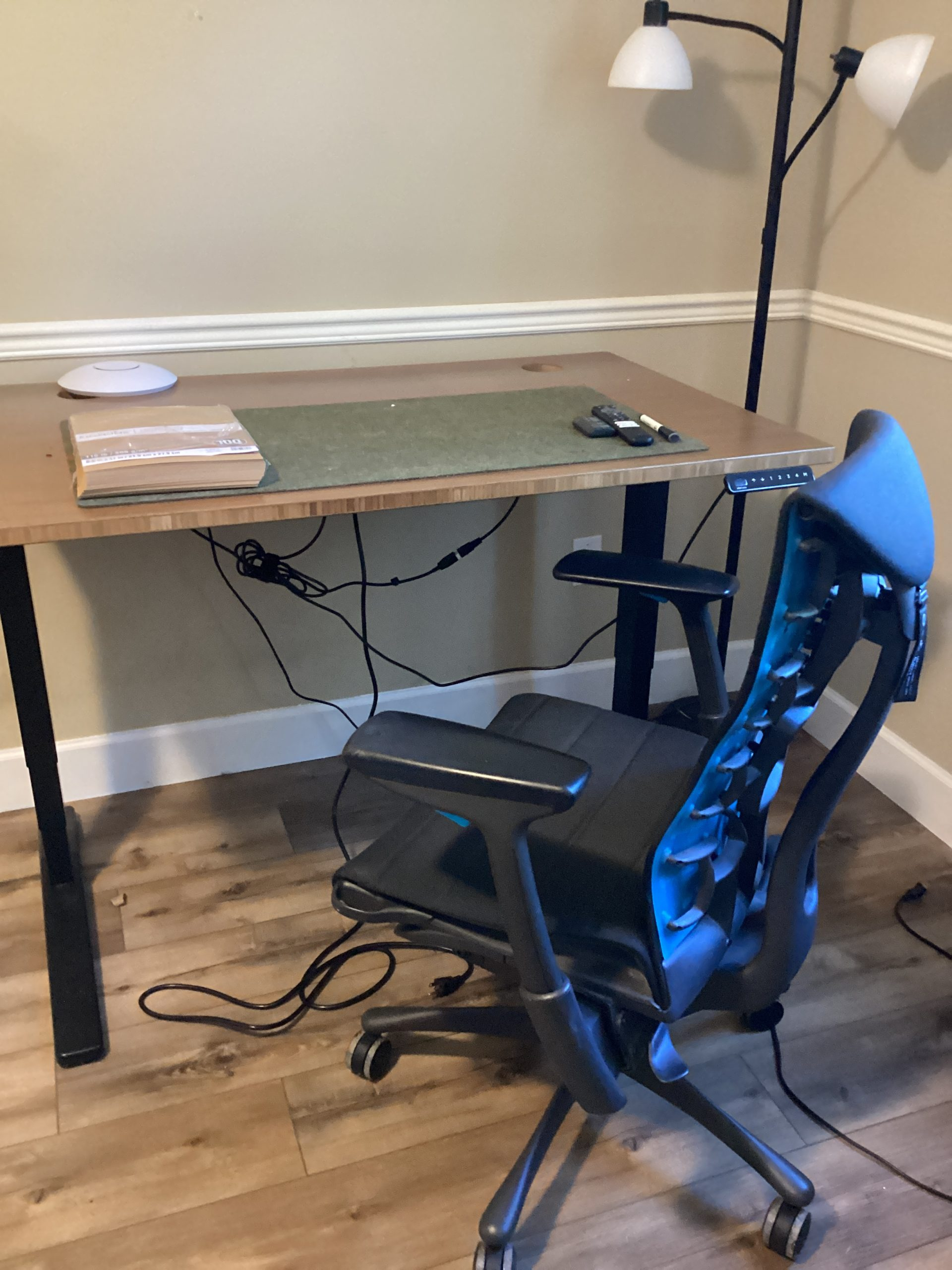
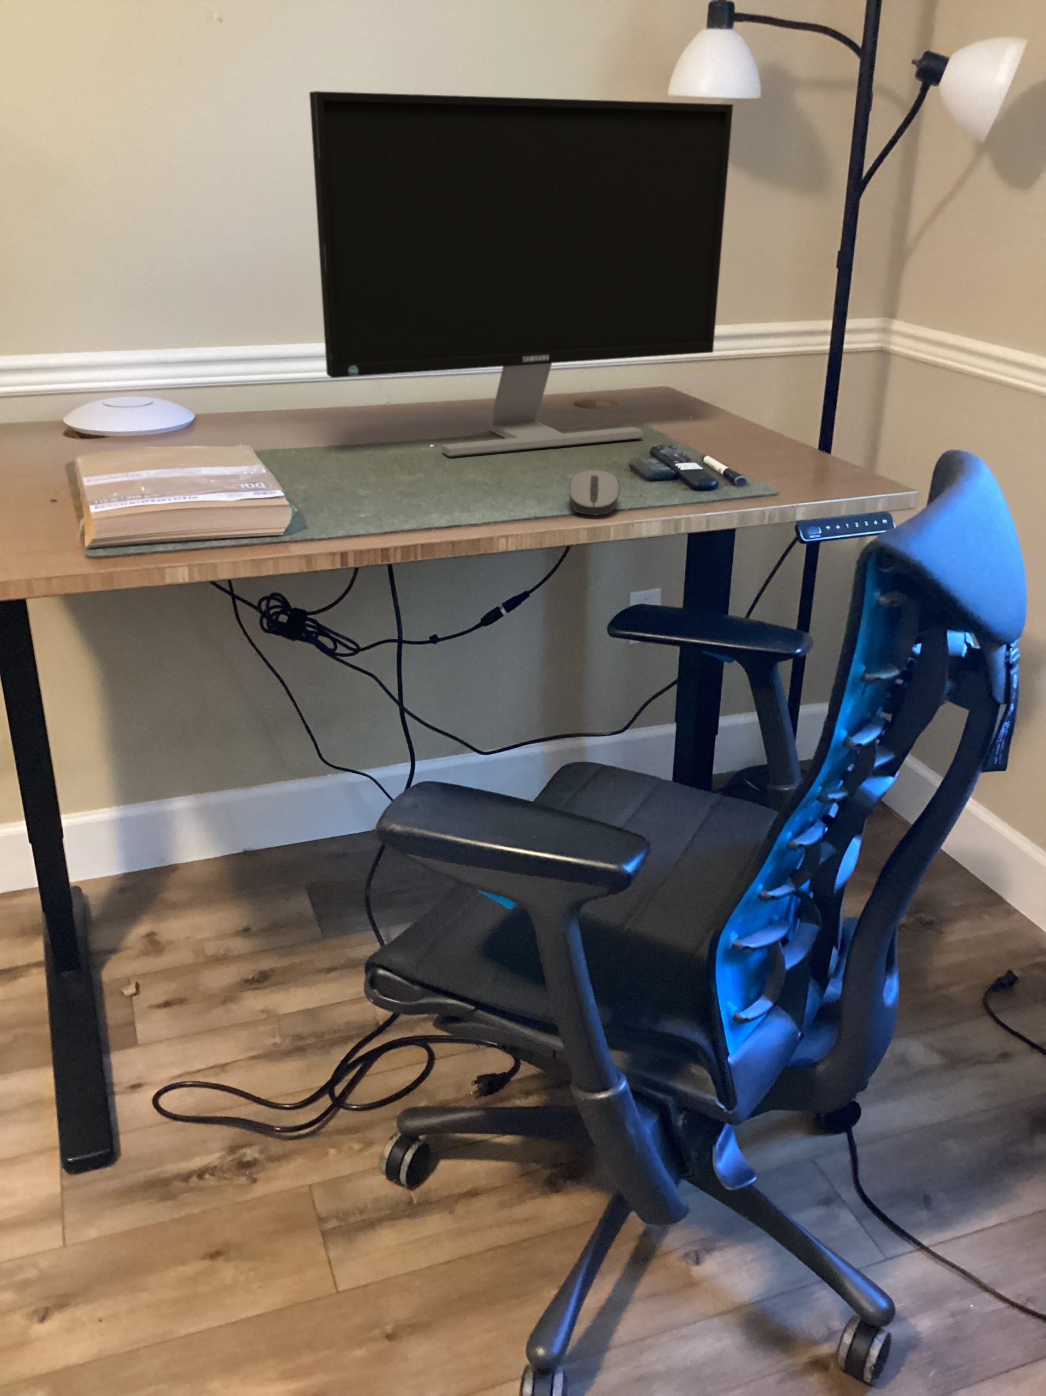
+ monitor (530, 278)
+ computer mouse (593, 489)
